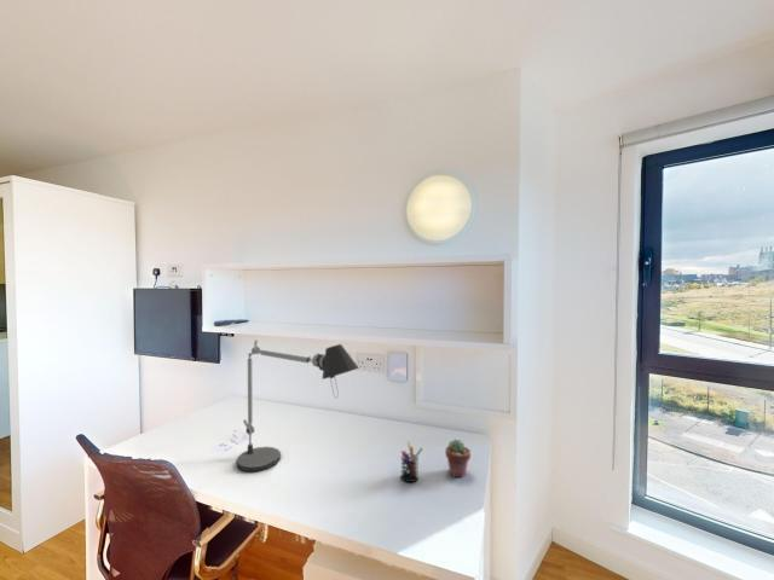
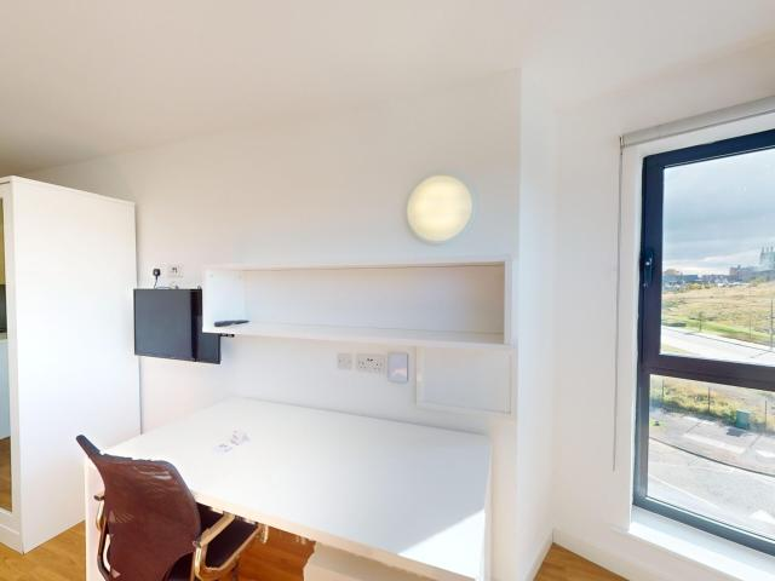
- desk lamp (322, 378)
- potted succulent (457, 456)
- pen holder (411, 460)
